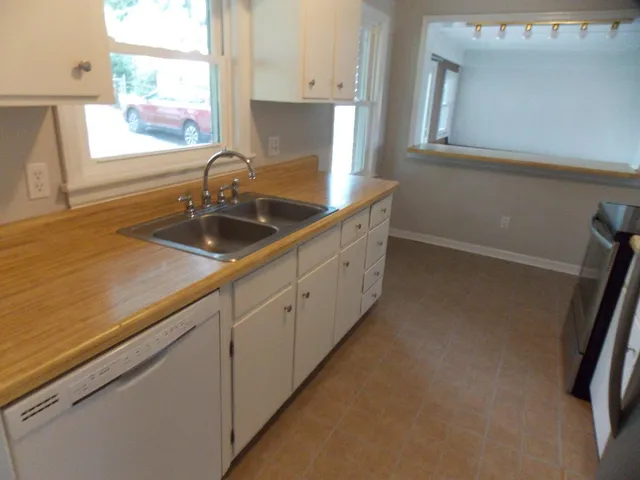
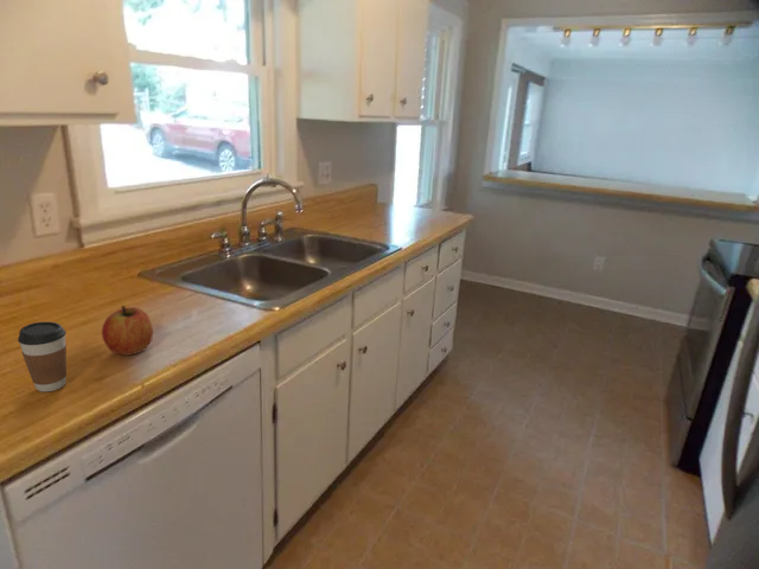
+ apple (128, 328)
+ coffee cup (45, 357)
